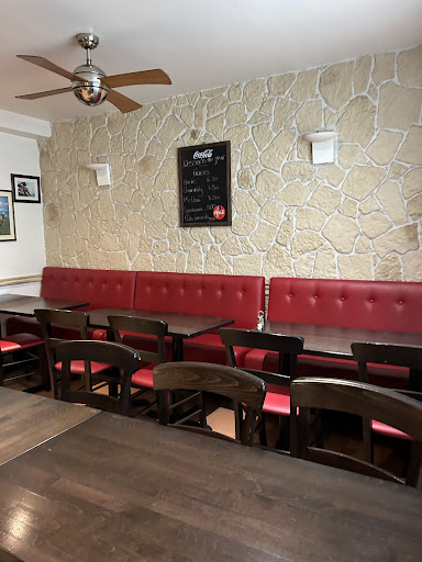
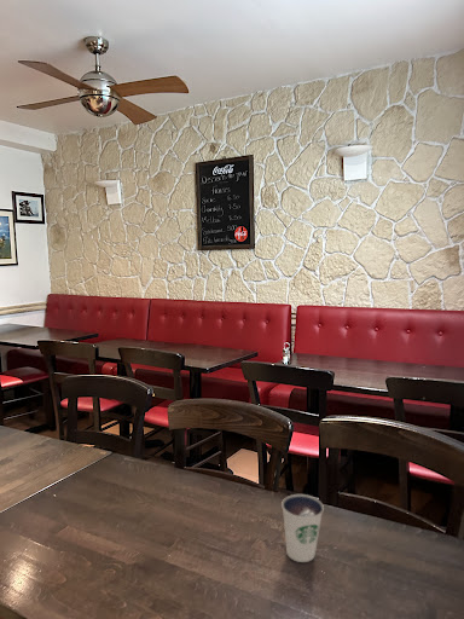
+ dixie cup (302, 530)
